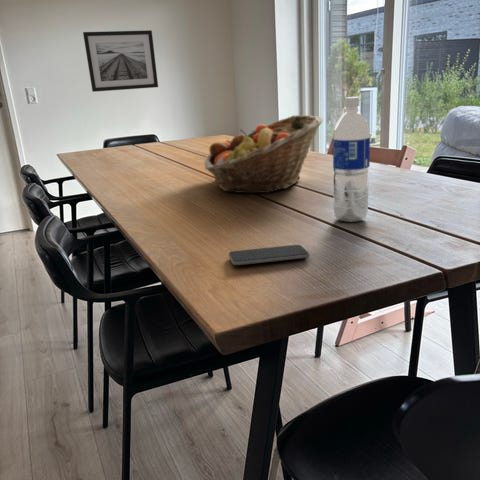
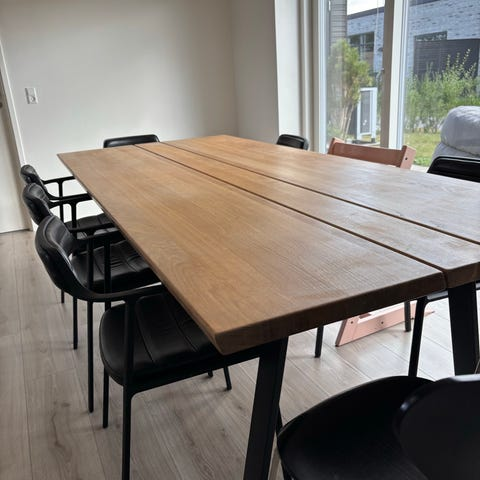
- smartphone (268, 254)
- wall art (122, 60)
- water bottle (351, 160)
- fruit basket (261, 151)
